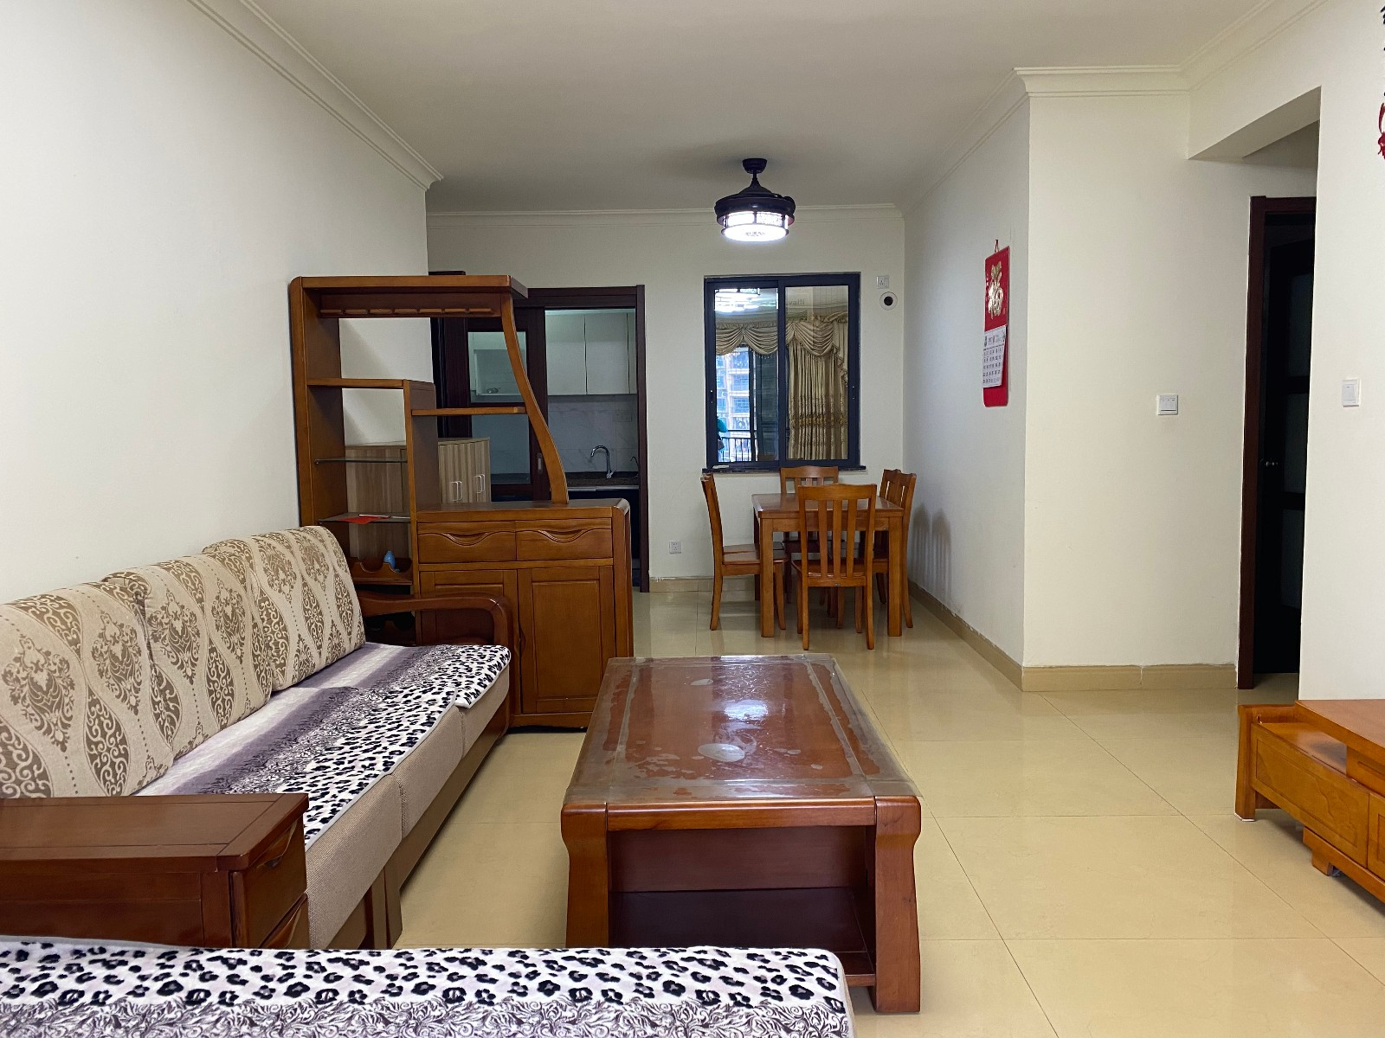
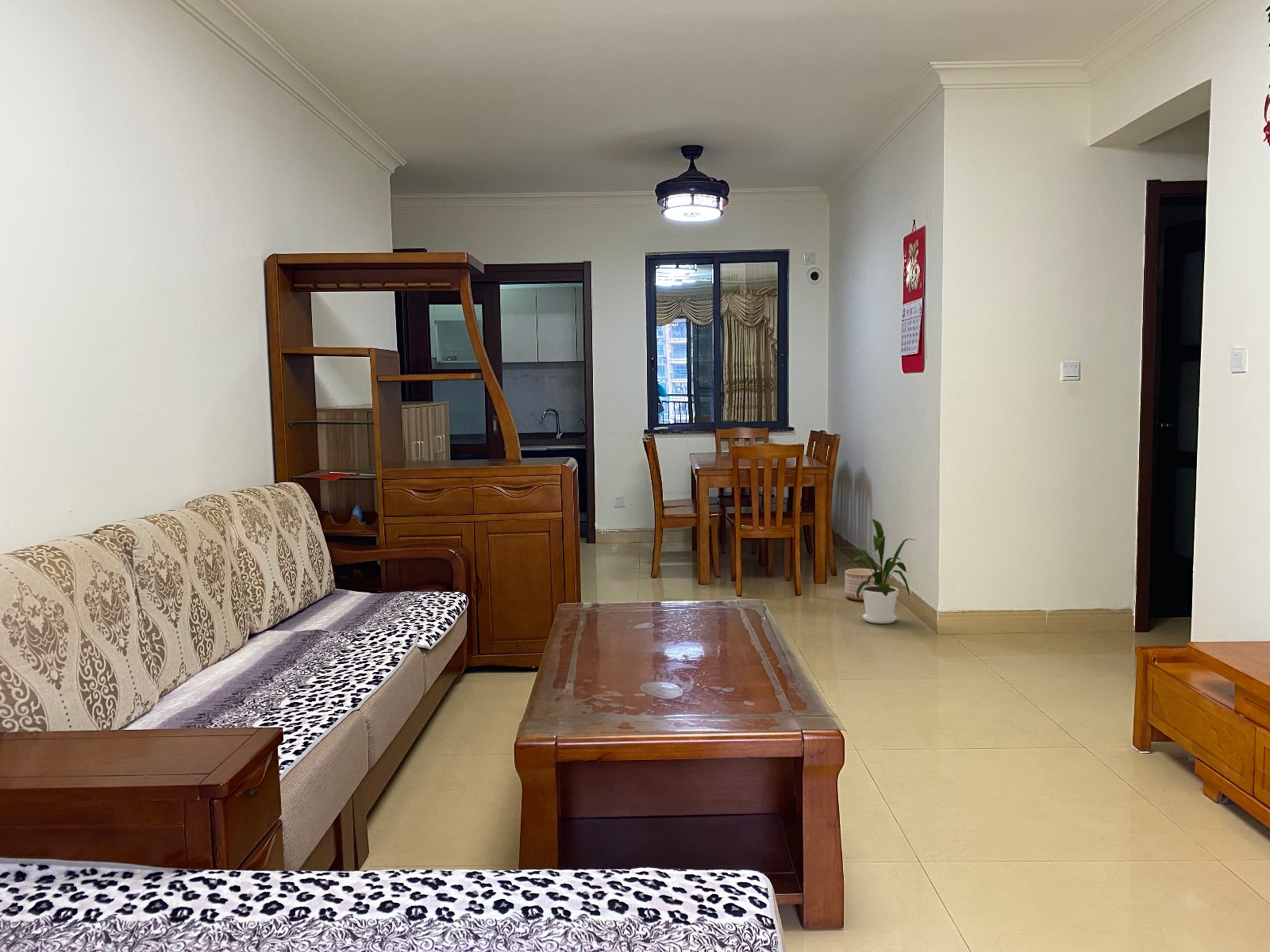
+ planter (864, 585)
+ house plant (877, 571)
